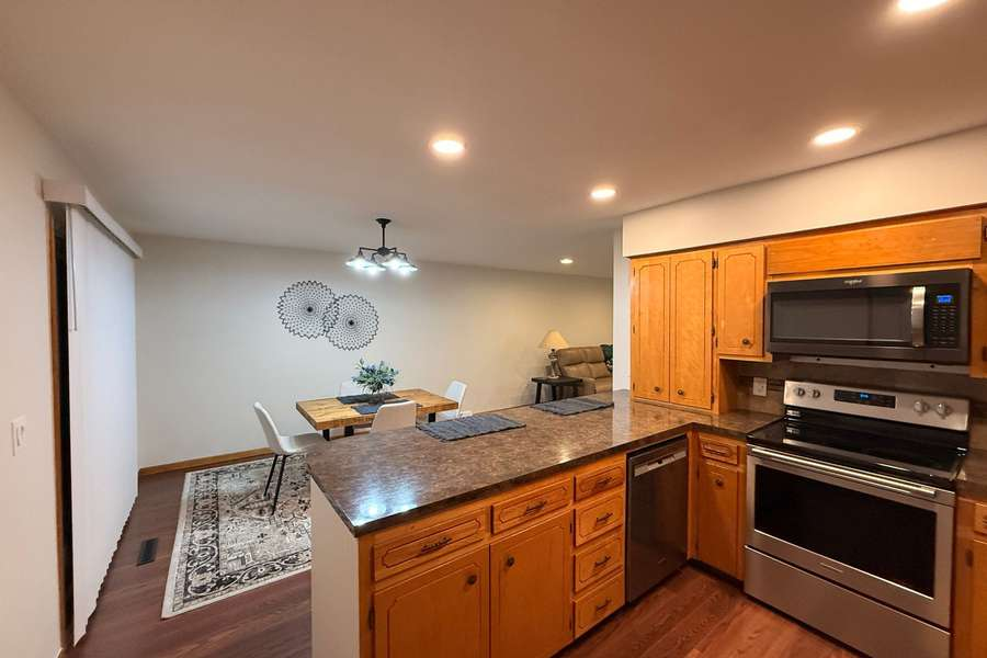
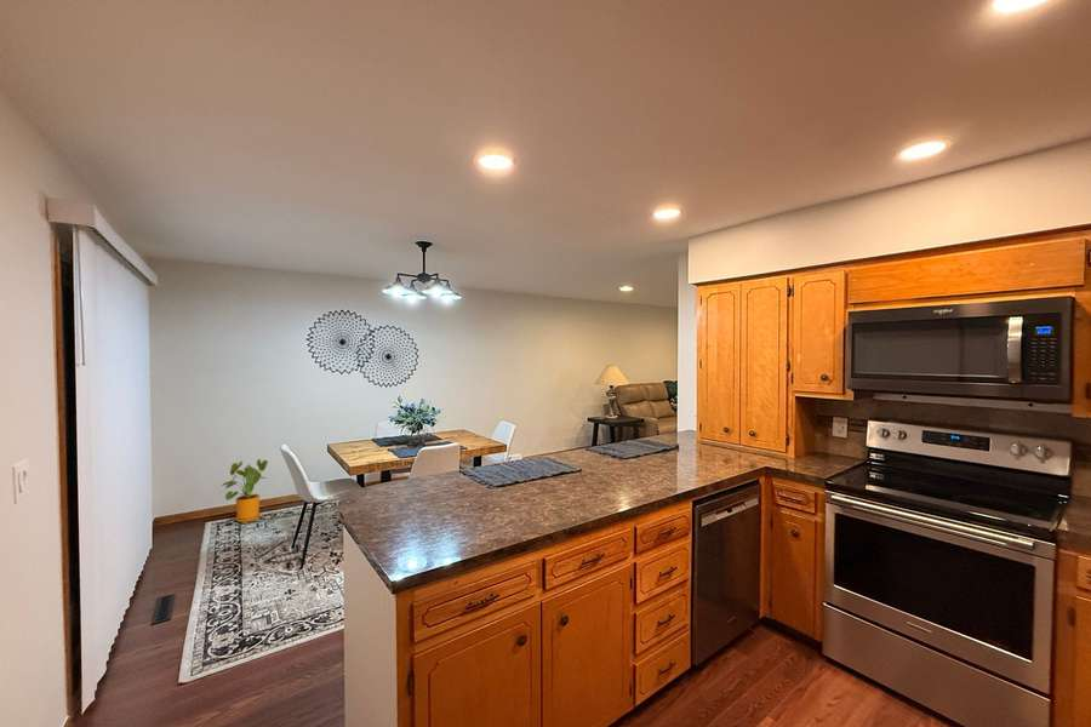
+ house plant (245, 491)
